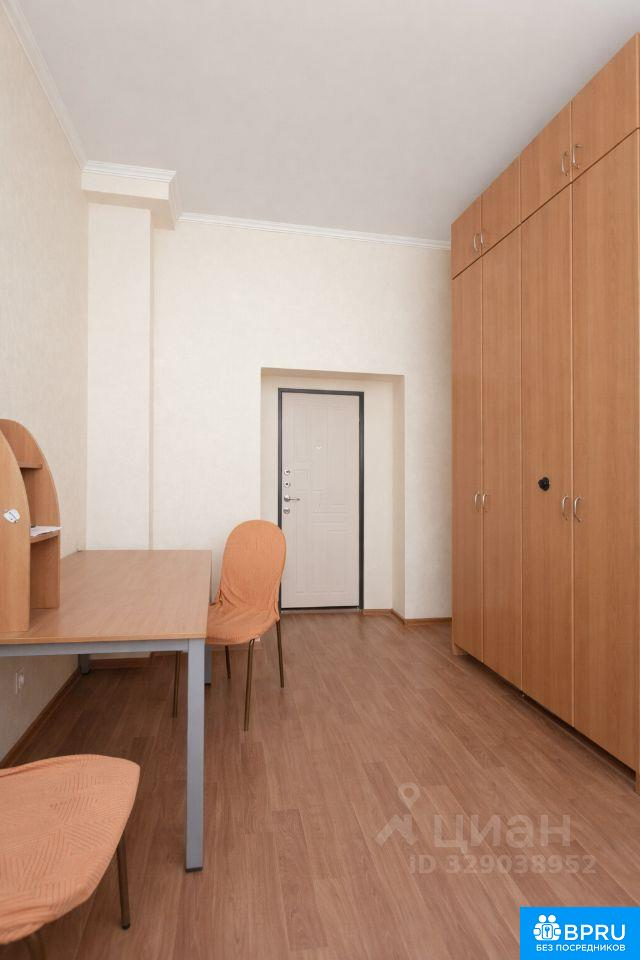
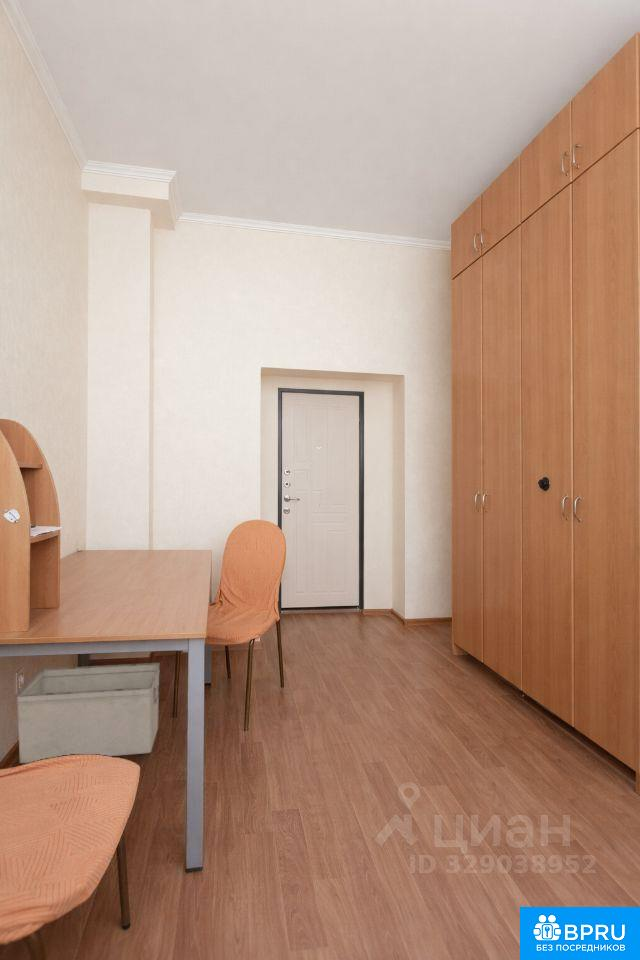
+ storage bin (93, 710)
